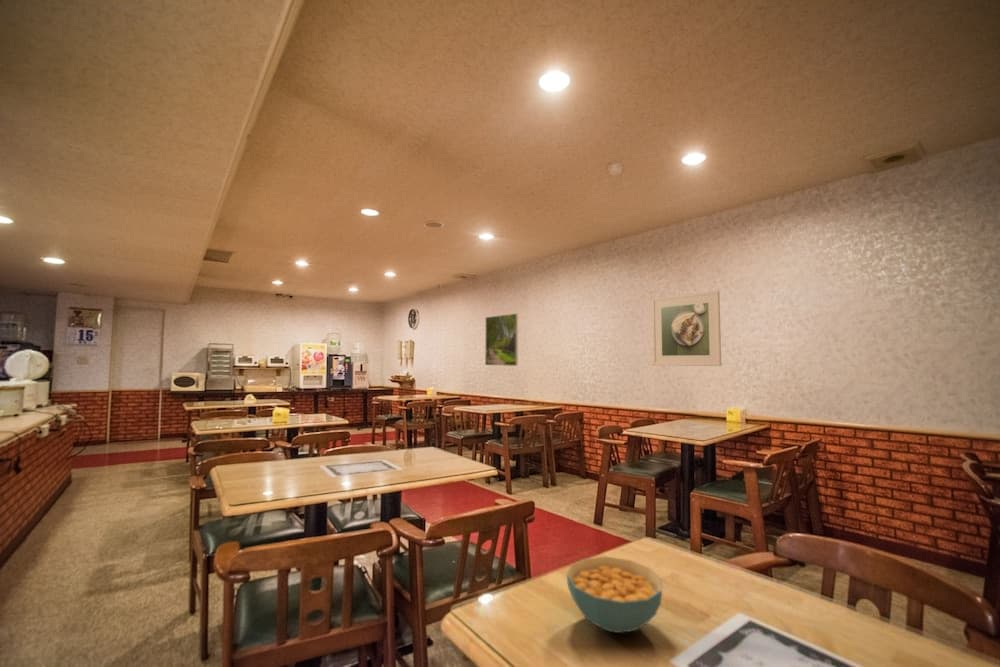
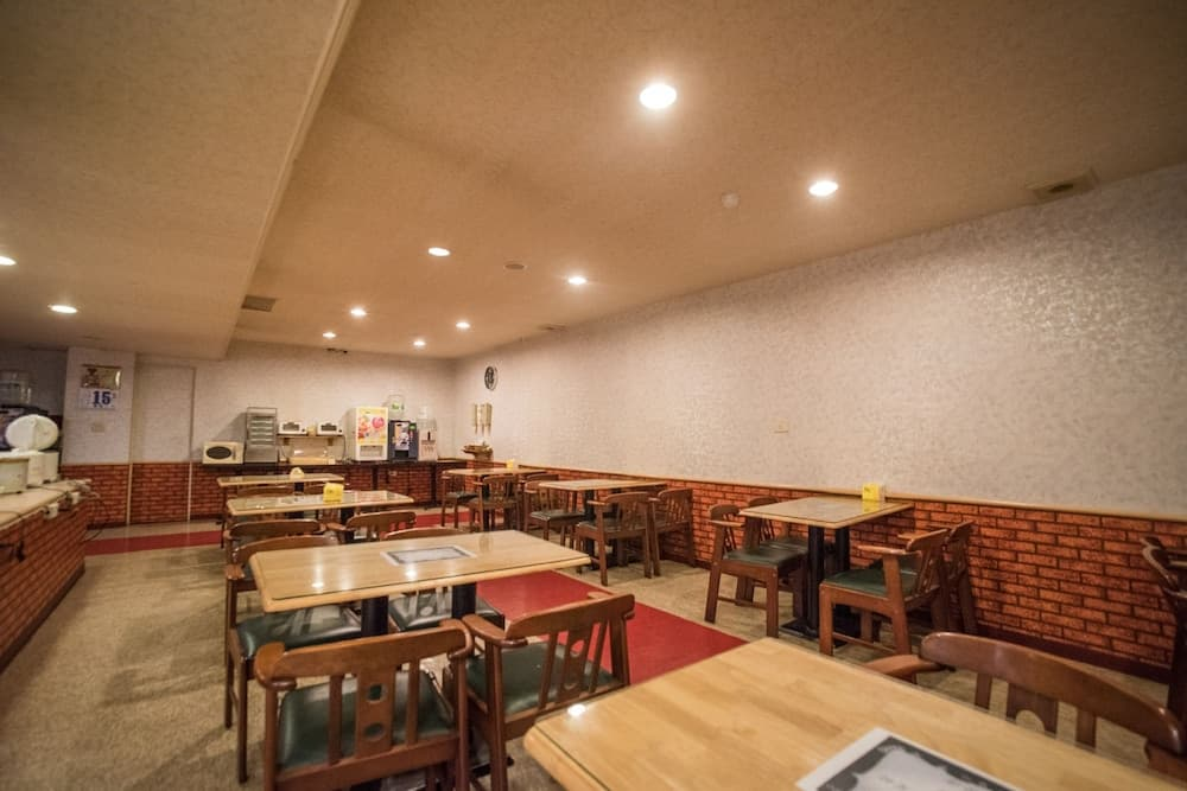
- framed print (684, 330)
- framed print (500, 340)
- cereal bowl (614, 600)
